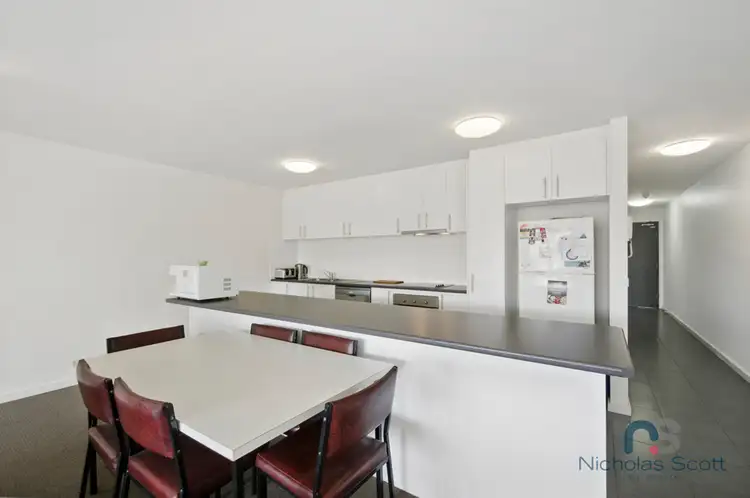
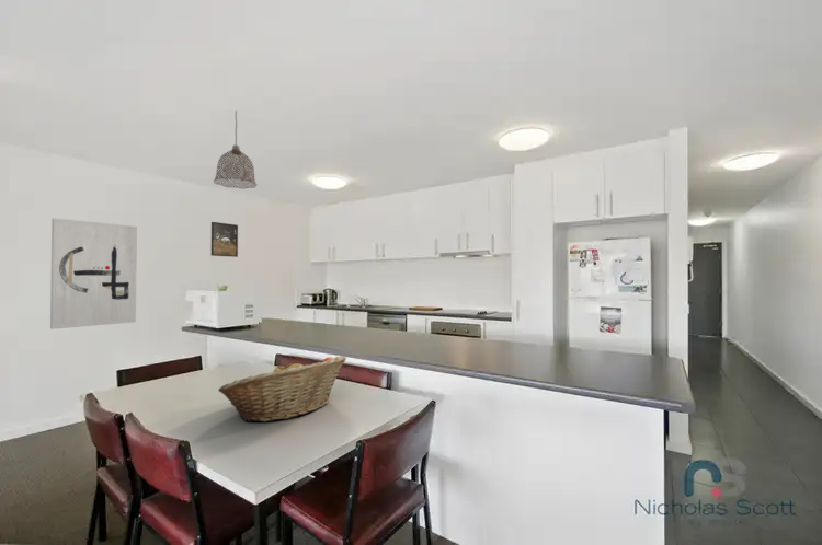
+ wall art (96, 274)
+ fruit basket (287, 382)
+ pendant lamp (236, 147)
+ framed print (225, 240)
